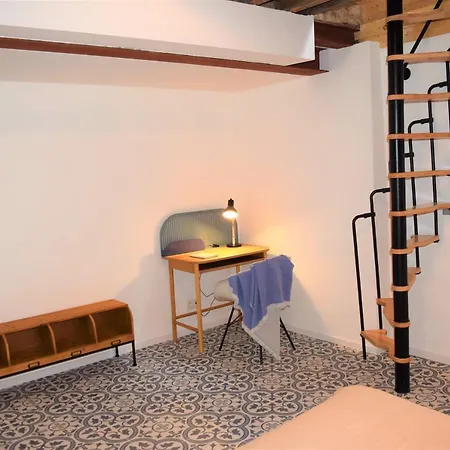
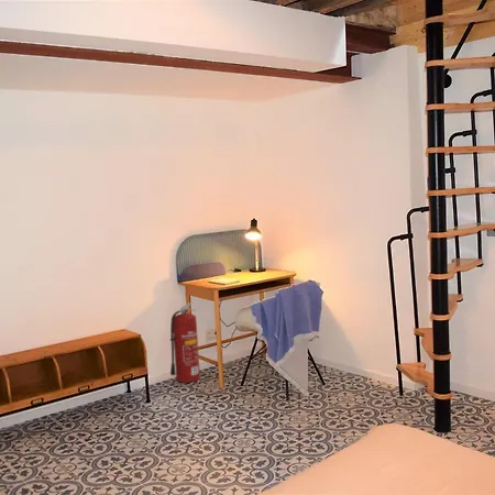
+ fire extinguisher (182, 342)
